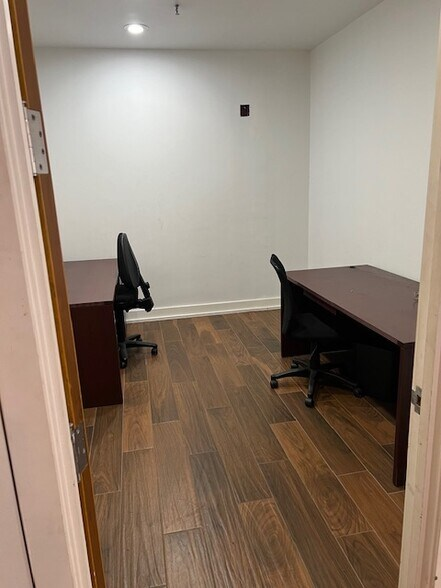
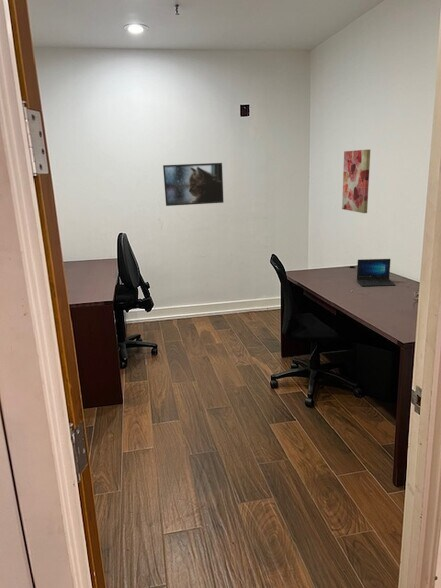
+ wall art (355, 181)
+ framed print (193, 184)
+ laptop (376, 272)
